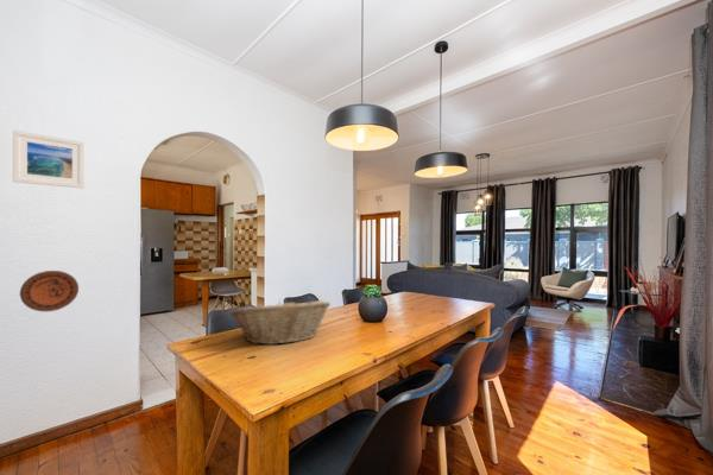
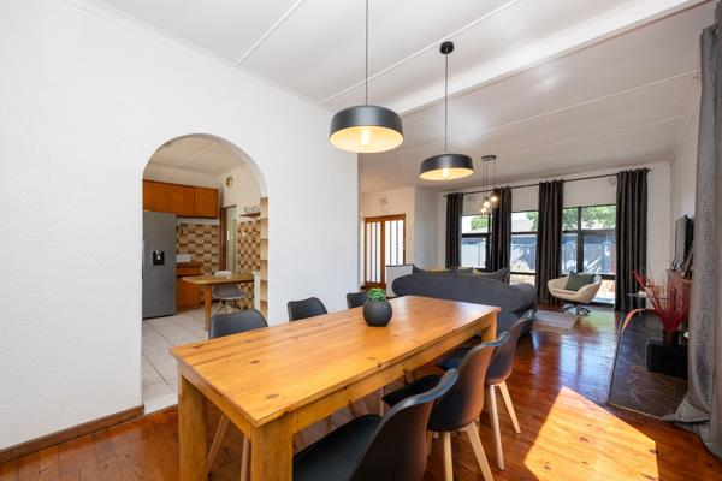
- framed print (50, 160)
- decorative plate (50, 290)
- fruit basket (282, 316)
